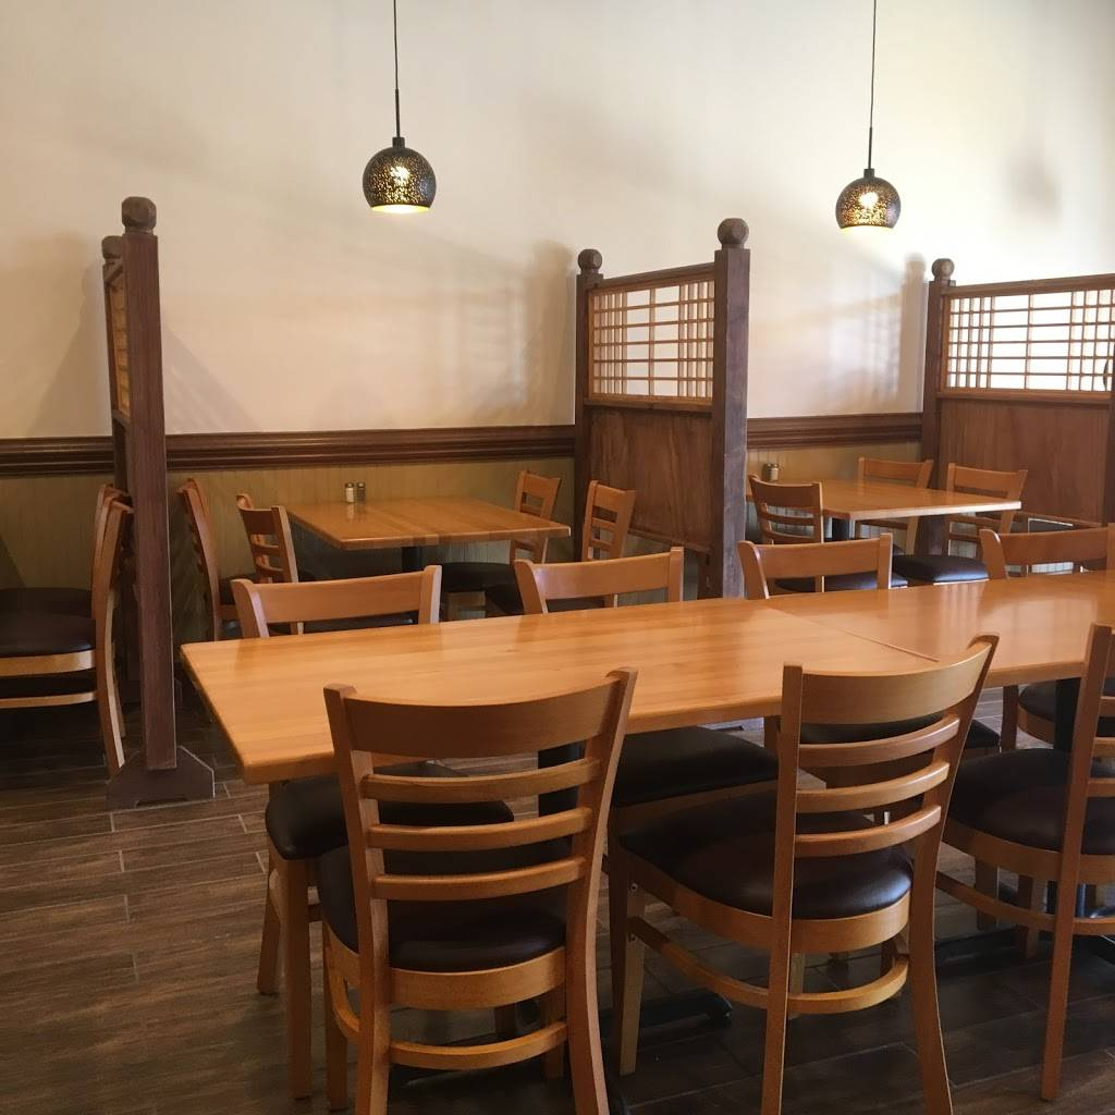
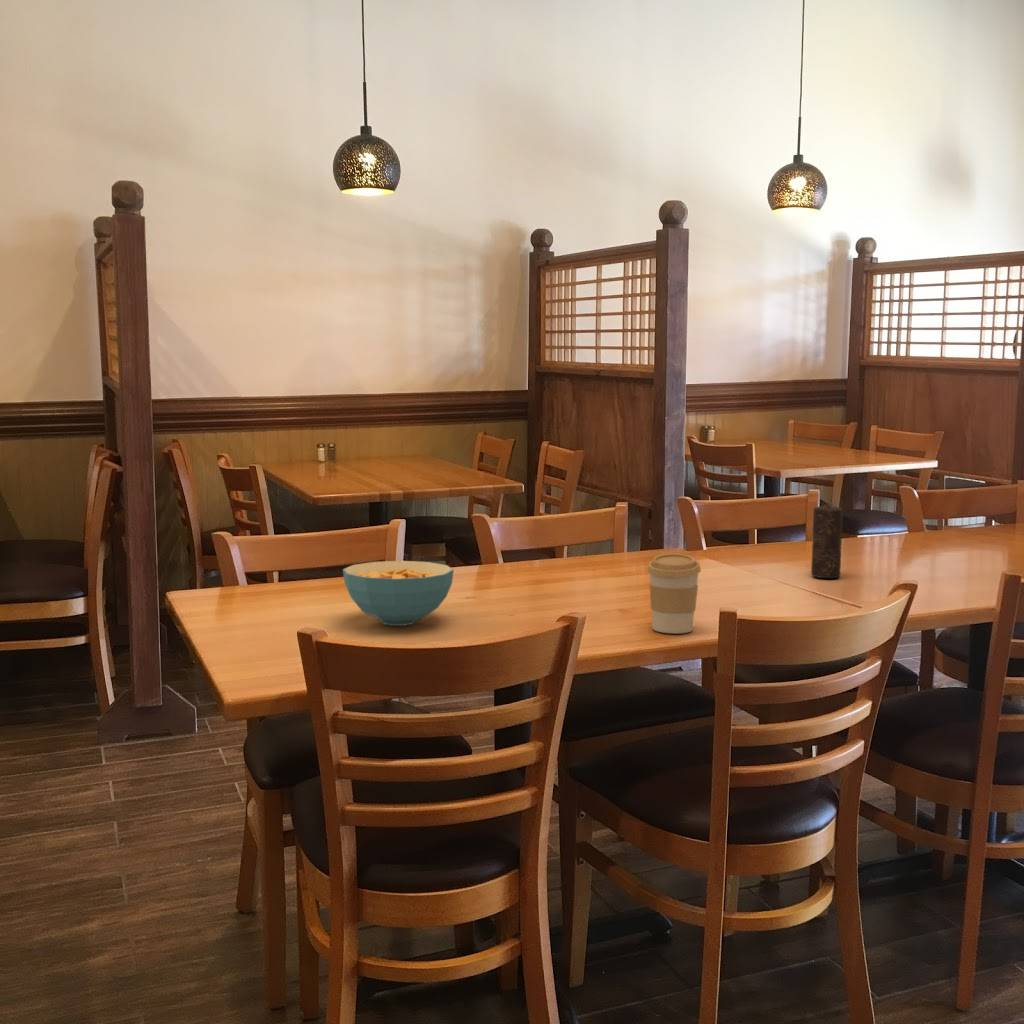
+ cereal bowl (398, 595)
+ coffee cup (673, 593)
+ candle (826, 541)
